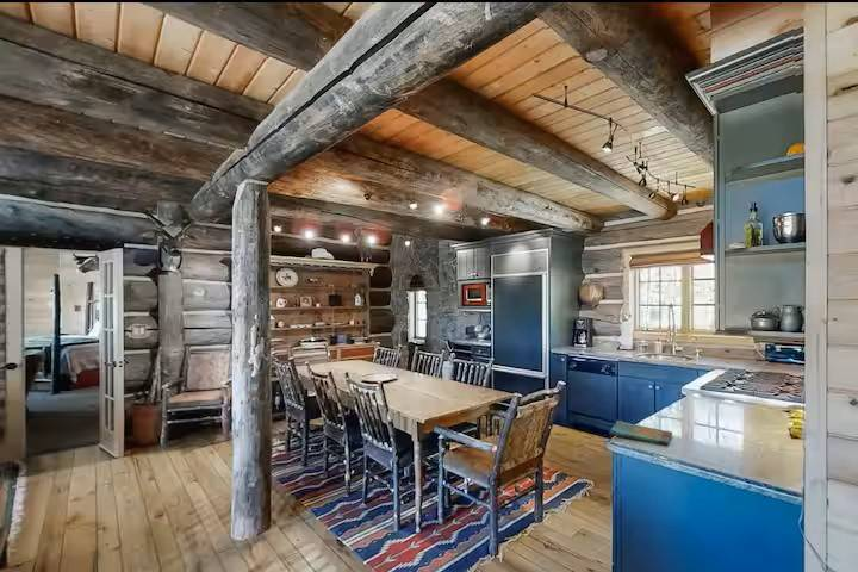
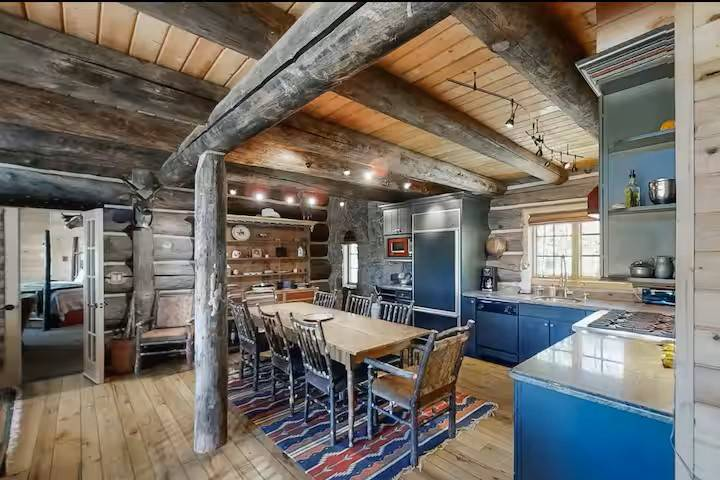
- dish towel (640, 431)
